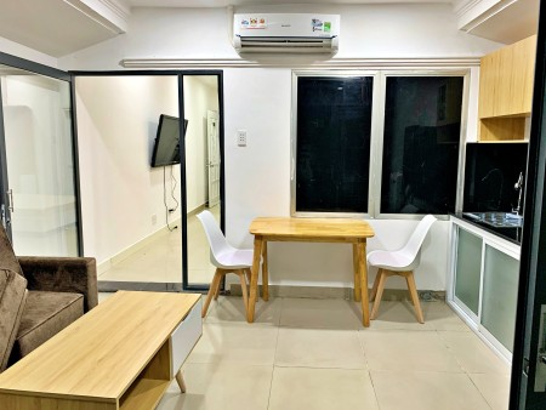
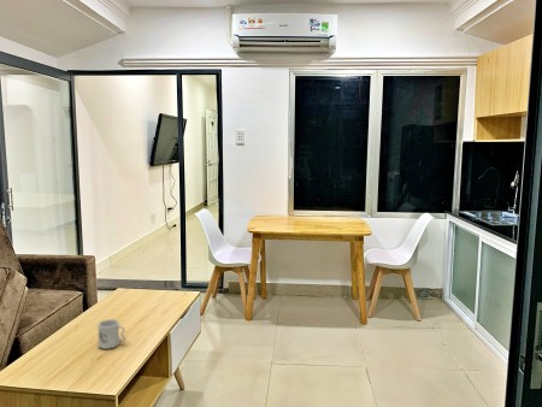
+ mug (112, 334)
